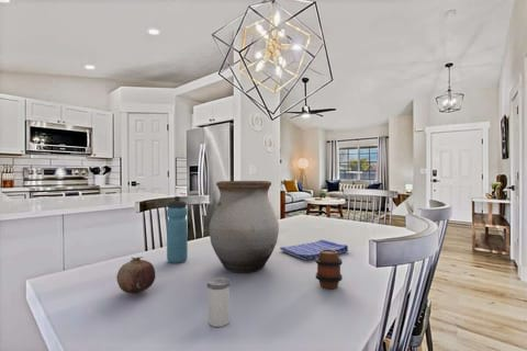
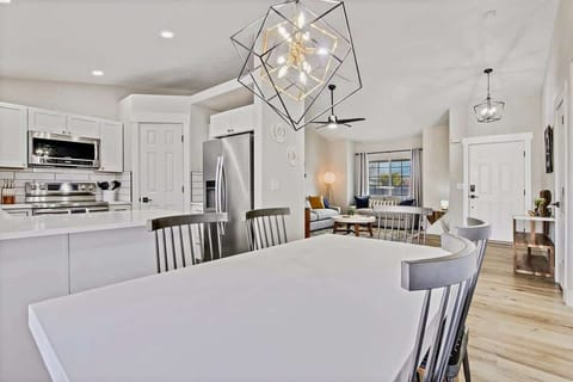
- vase (244, 224)
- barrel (328, 268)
- water bottle (177, 228)
- dish towel (314, 248)
- salt shaker (218, 301)
- fruit (136, 274)
